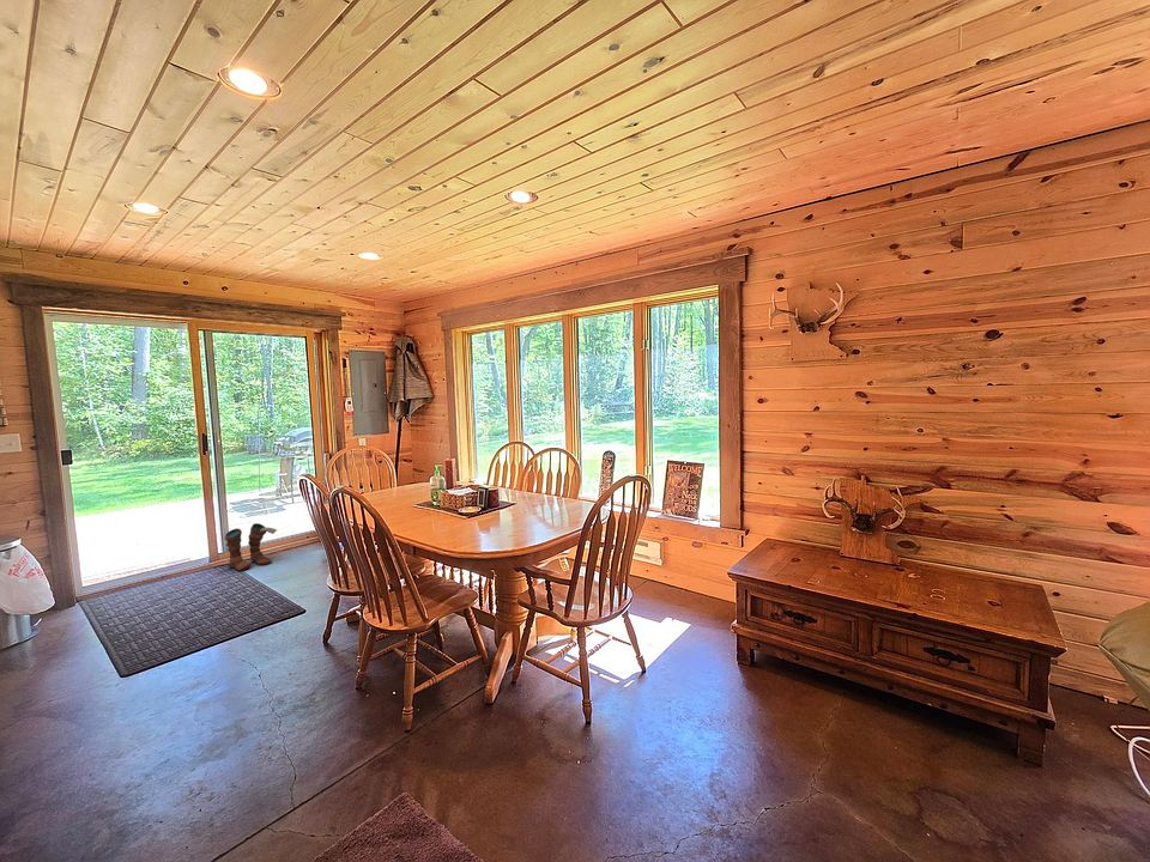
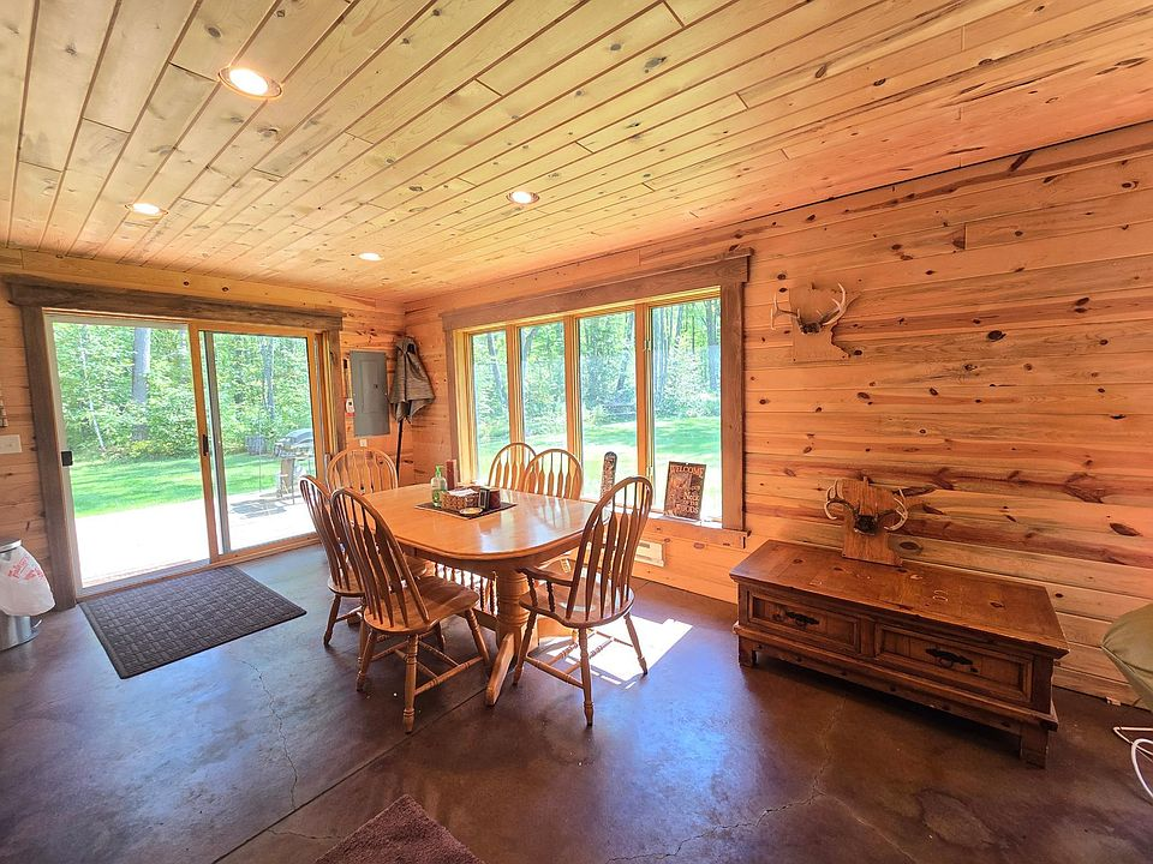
- boots (253, 544)
